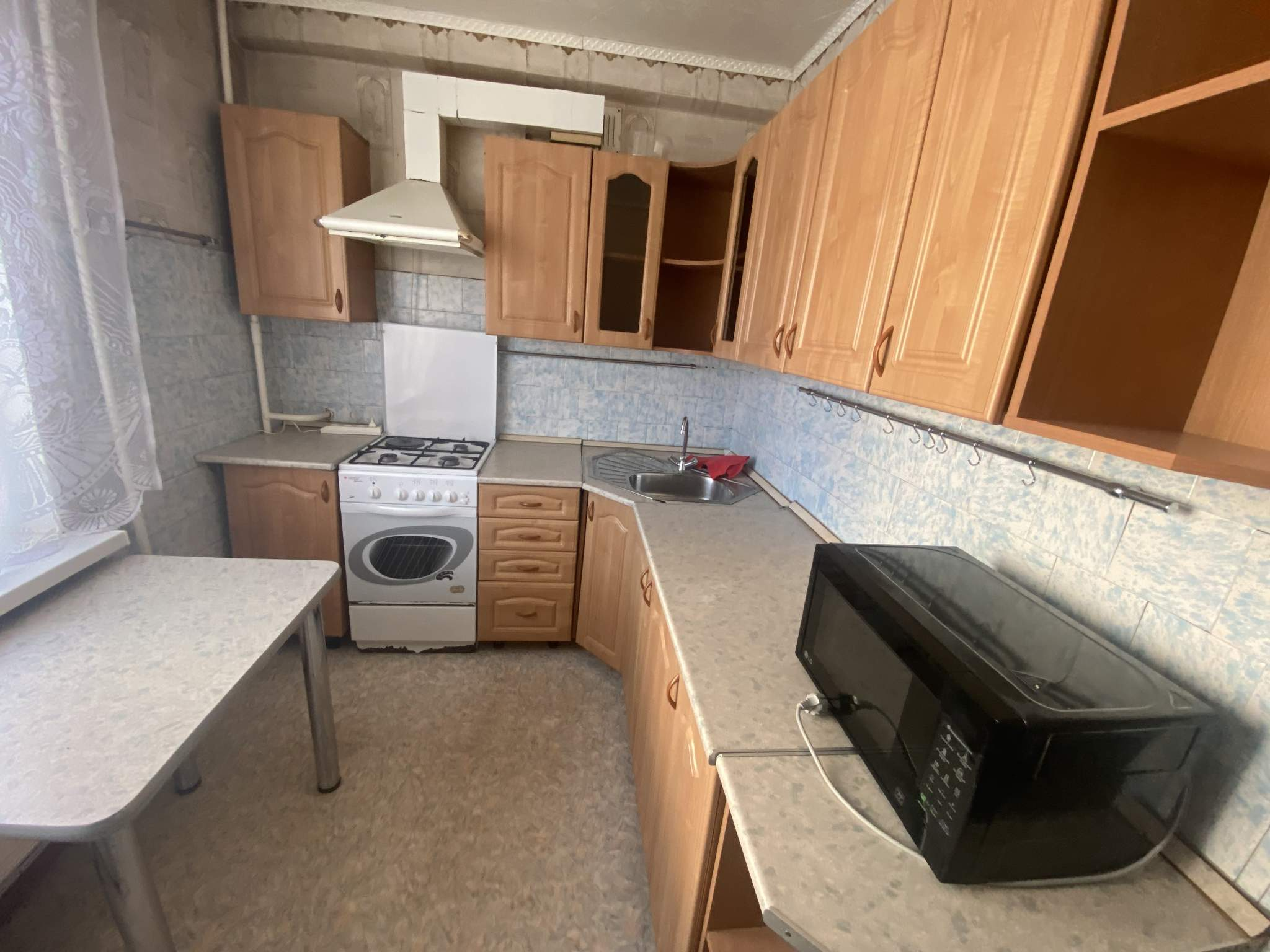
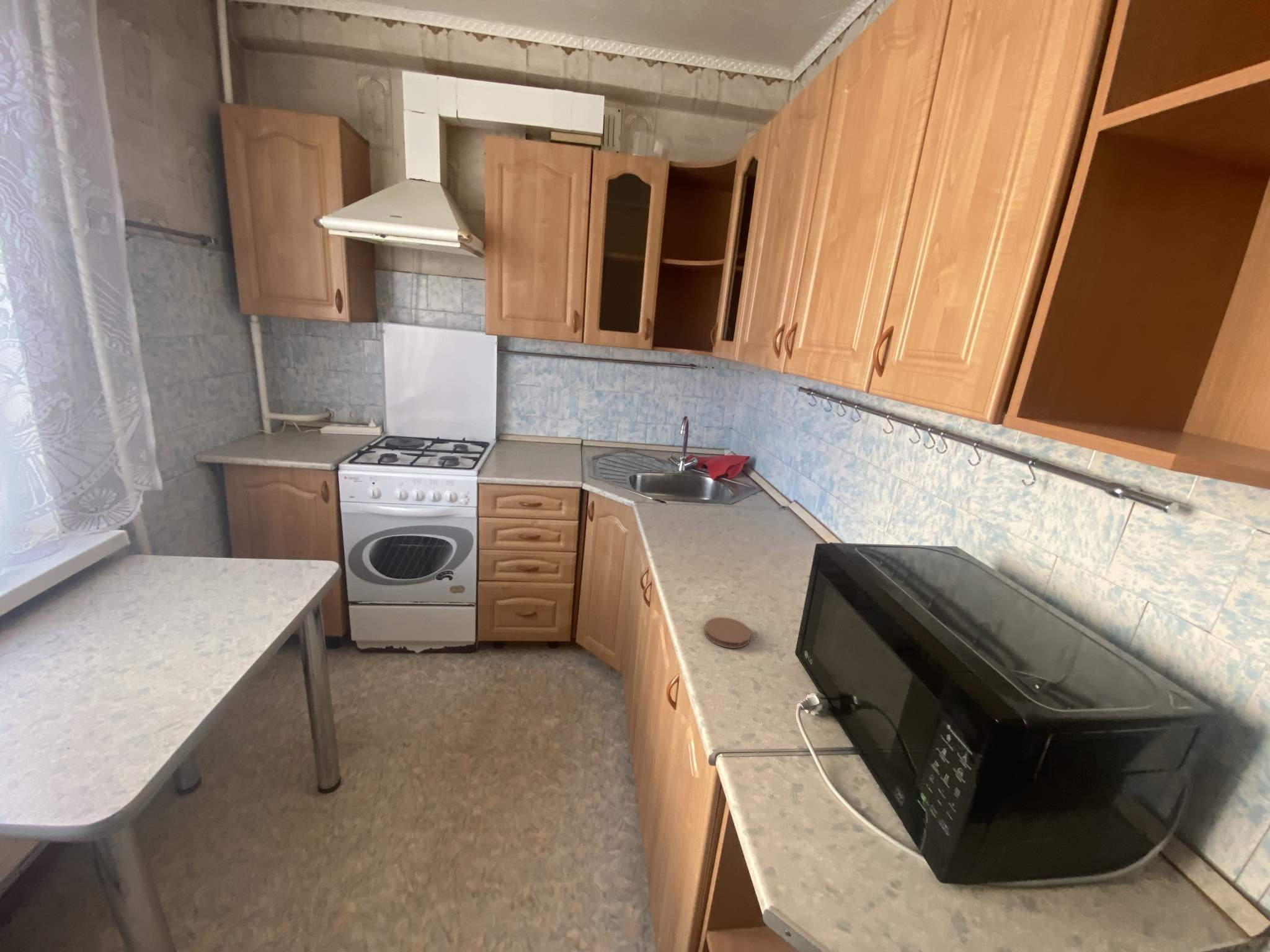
+ coaster (727, 632)
